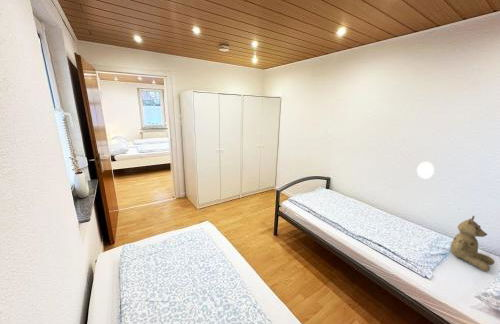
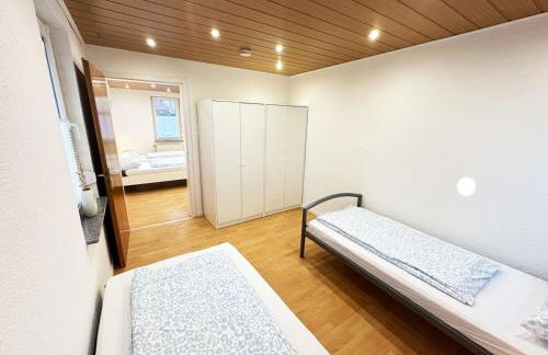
- teddy bear (475, 240)
